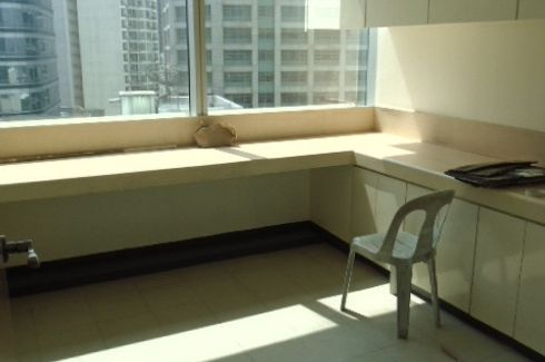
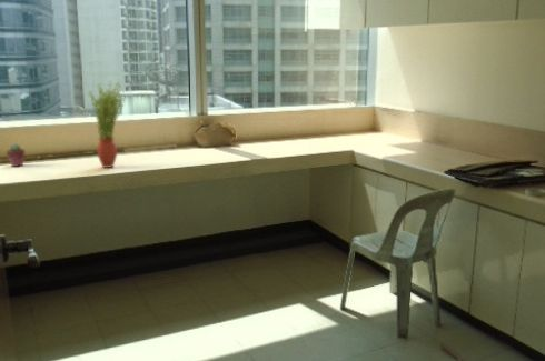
+ potted succulent (16, 154)
+ potted plant (109, 123)
